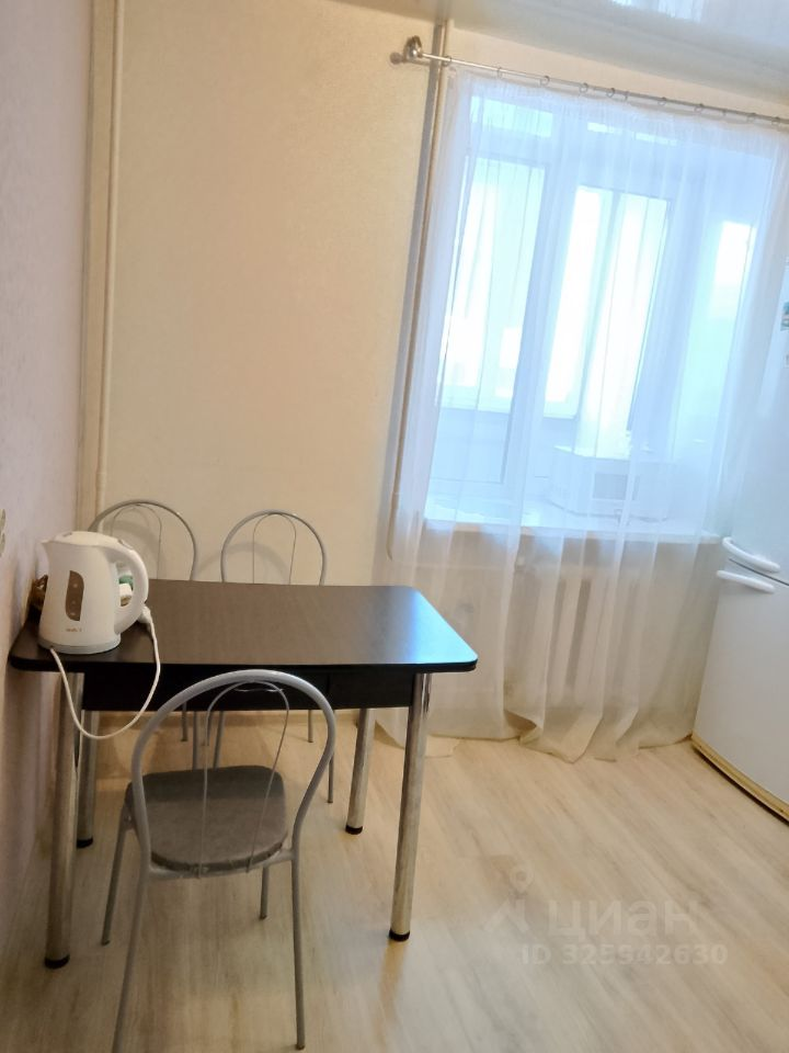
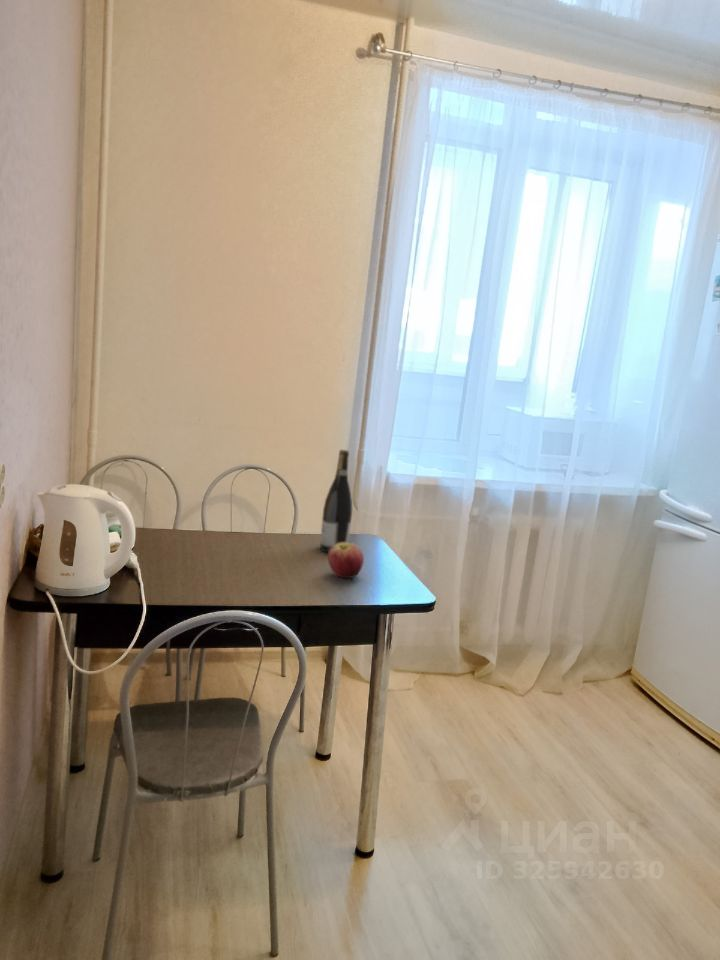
+ apple (345, 559)
+ wine bottle (338, 500)
